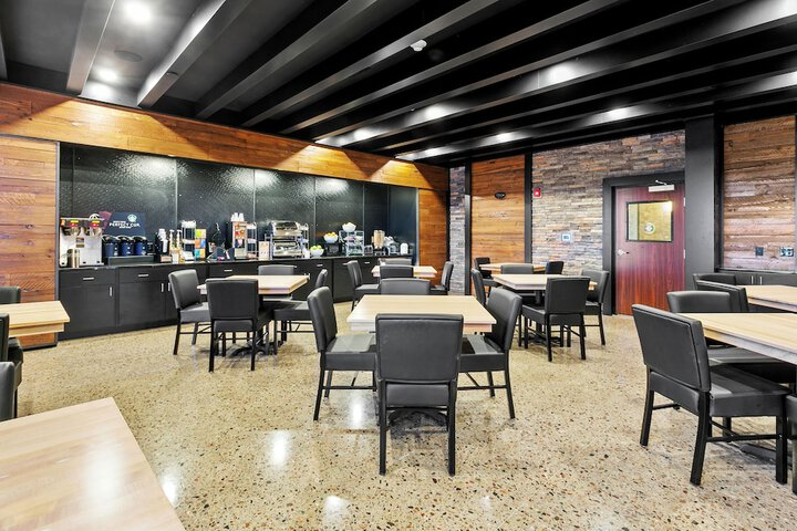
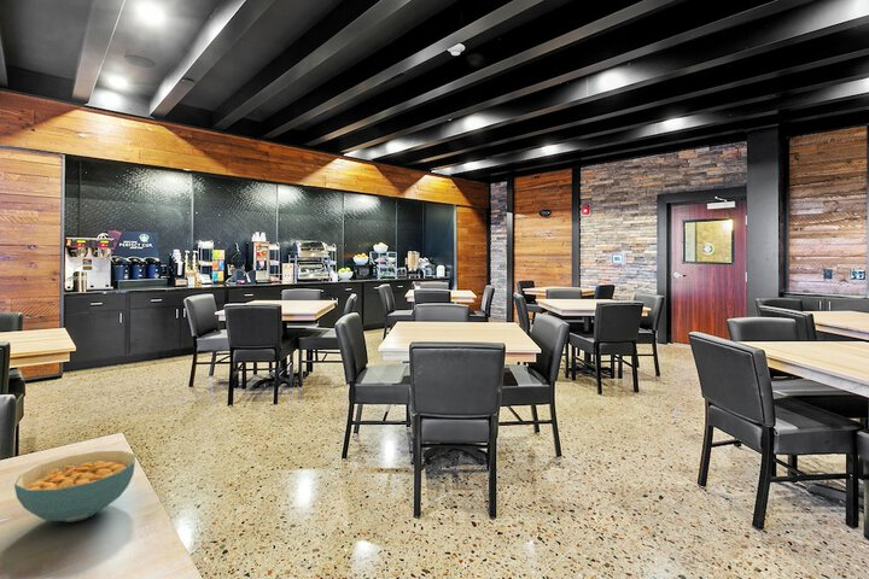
+ cereal bowl (80, 491)
